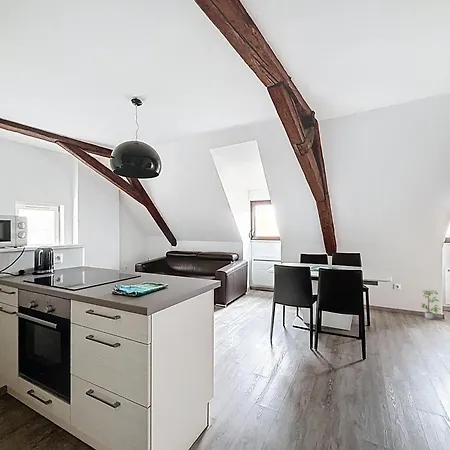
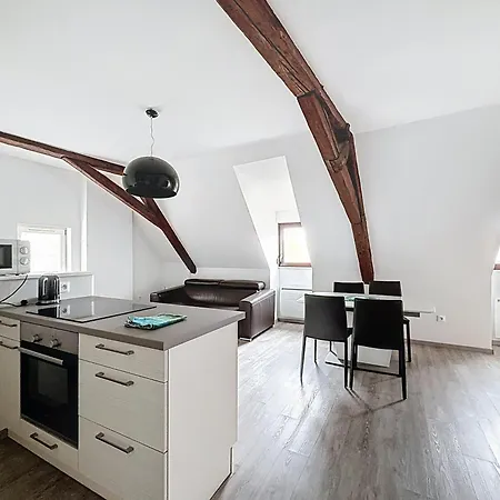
- potted plant (432, 302)
